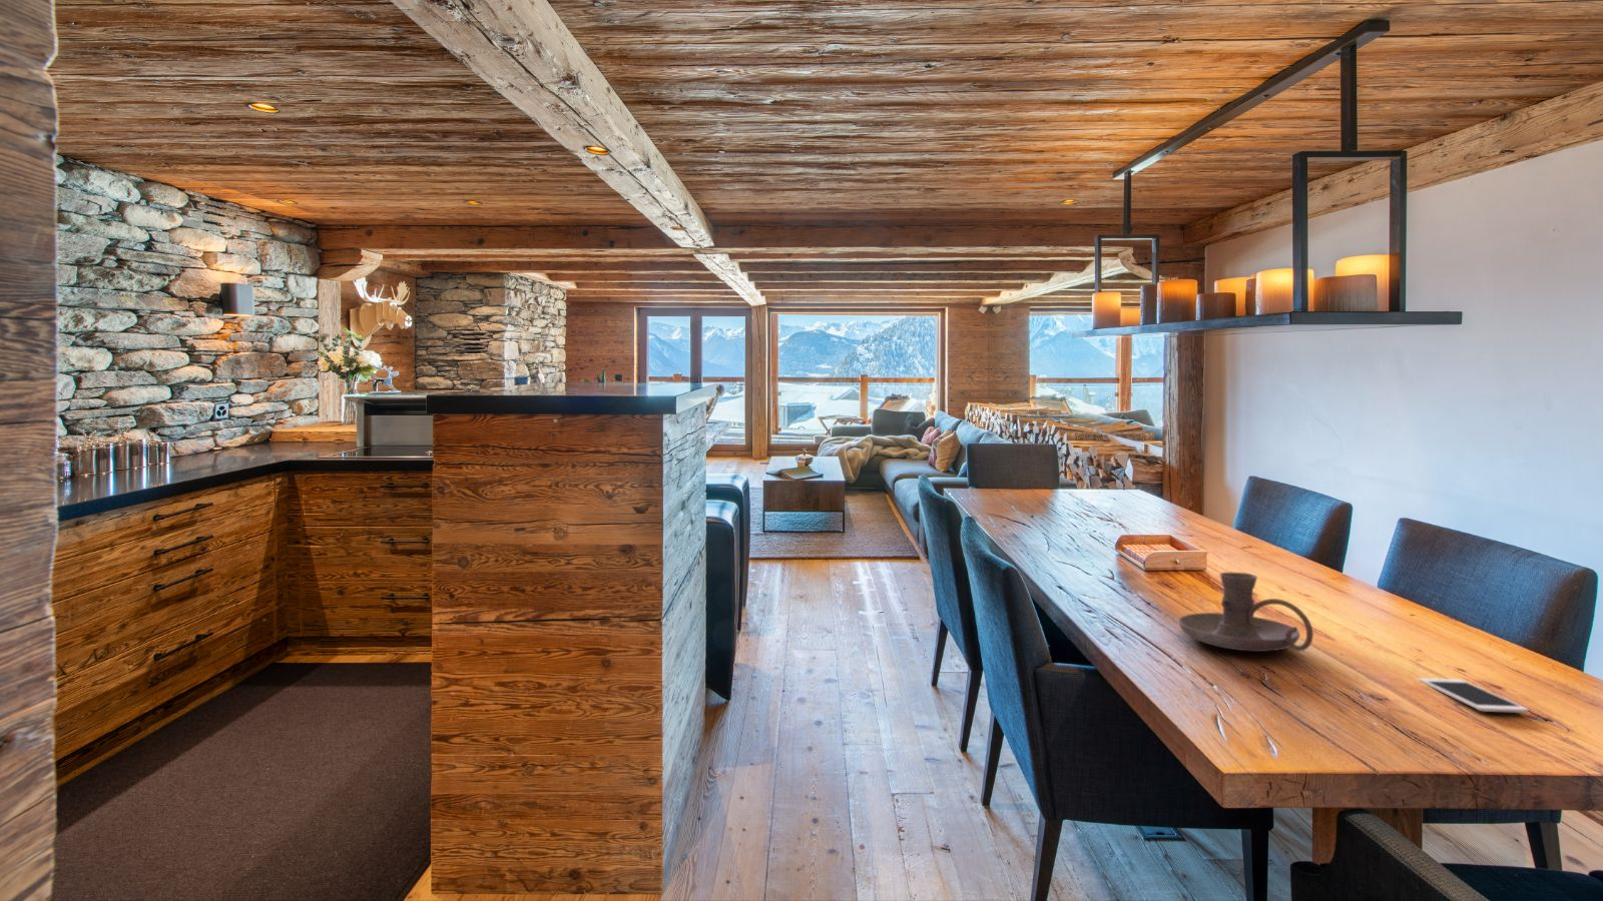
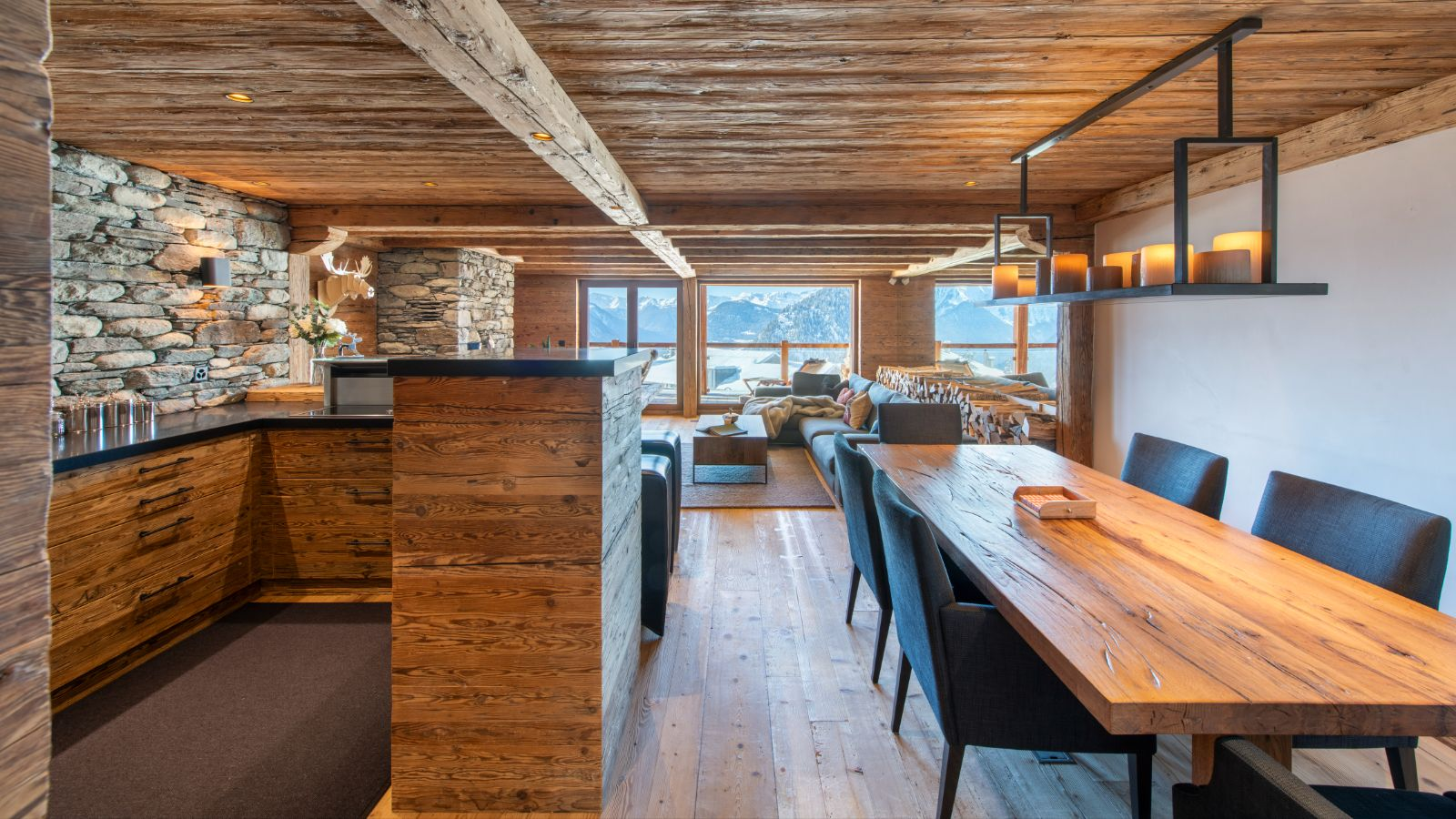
- cell phone (1470, 694)
- candle holder (1248, 612)
